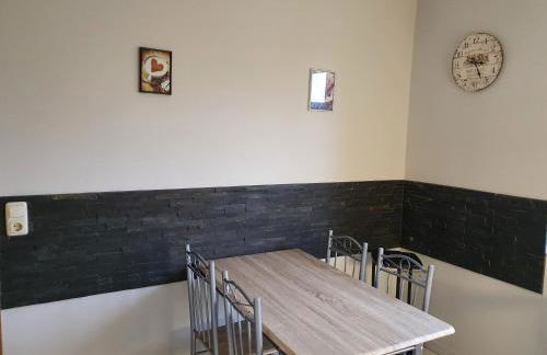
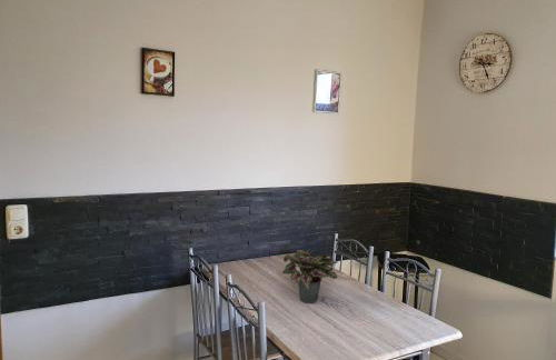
+ potted plant (310, 276)
